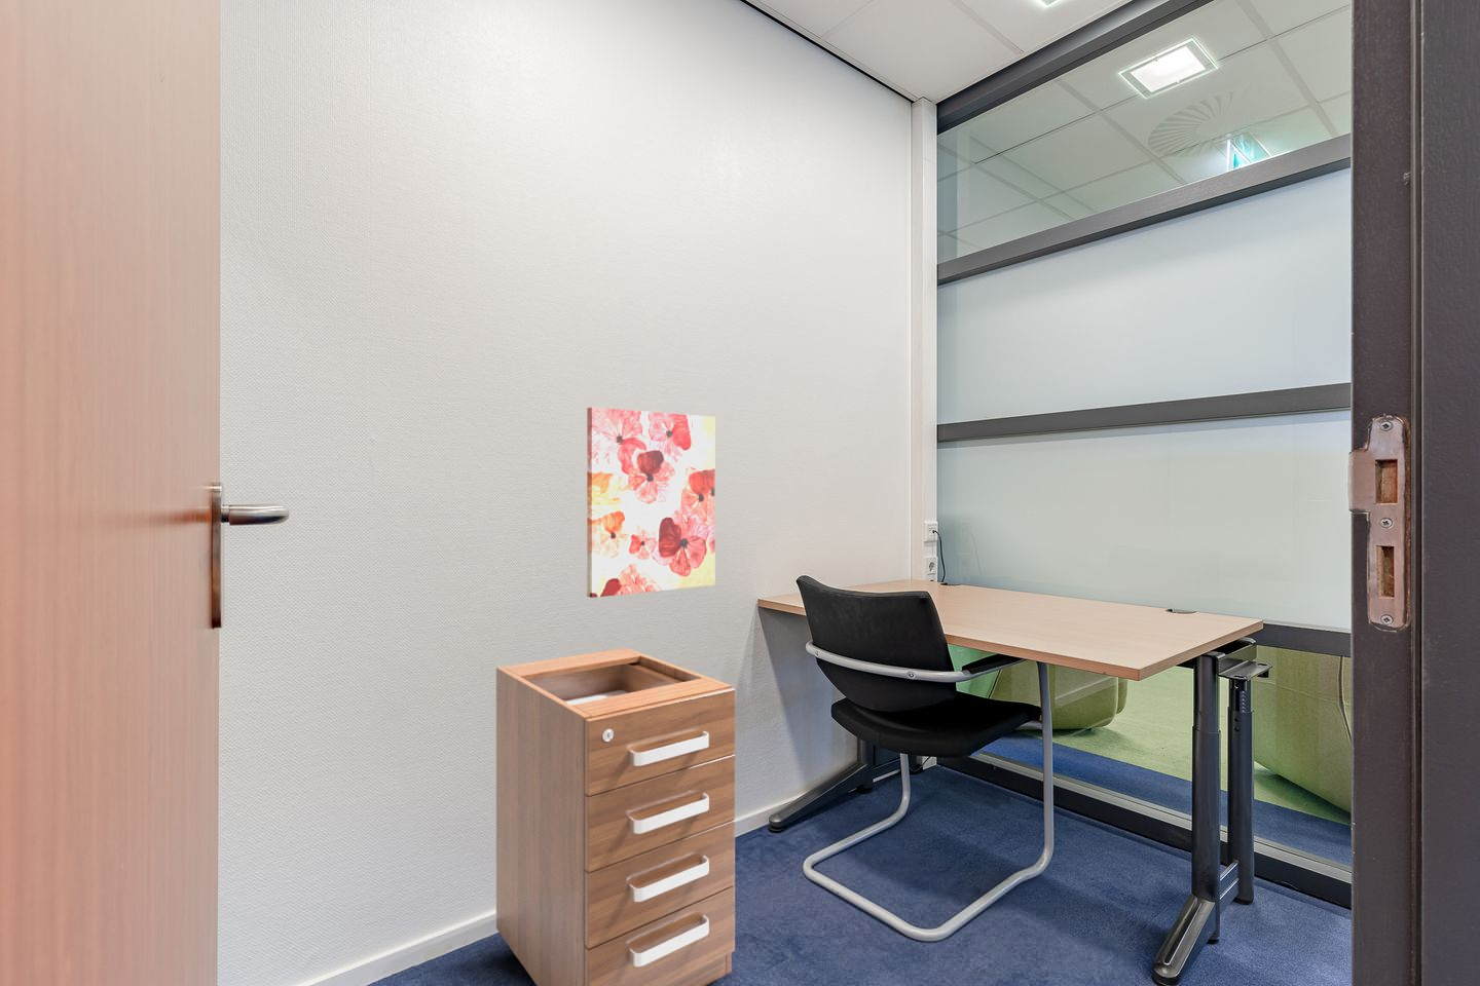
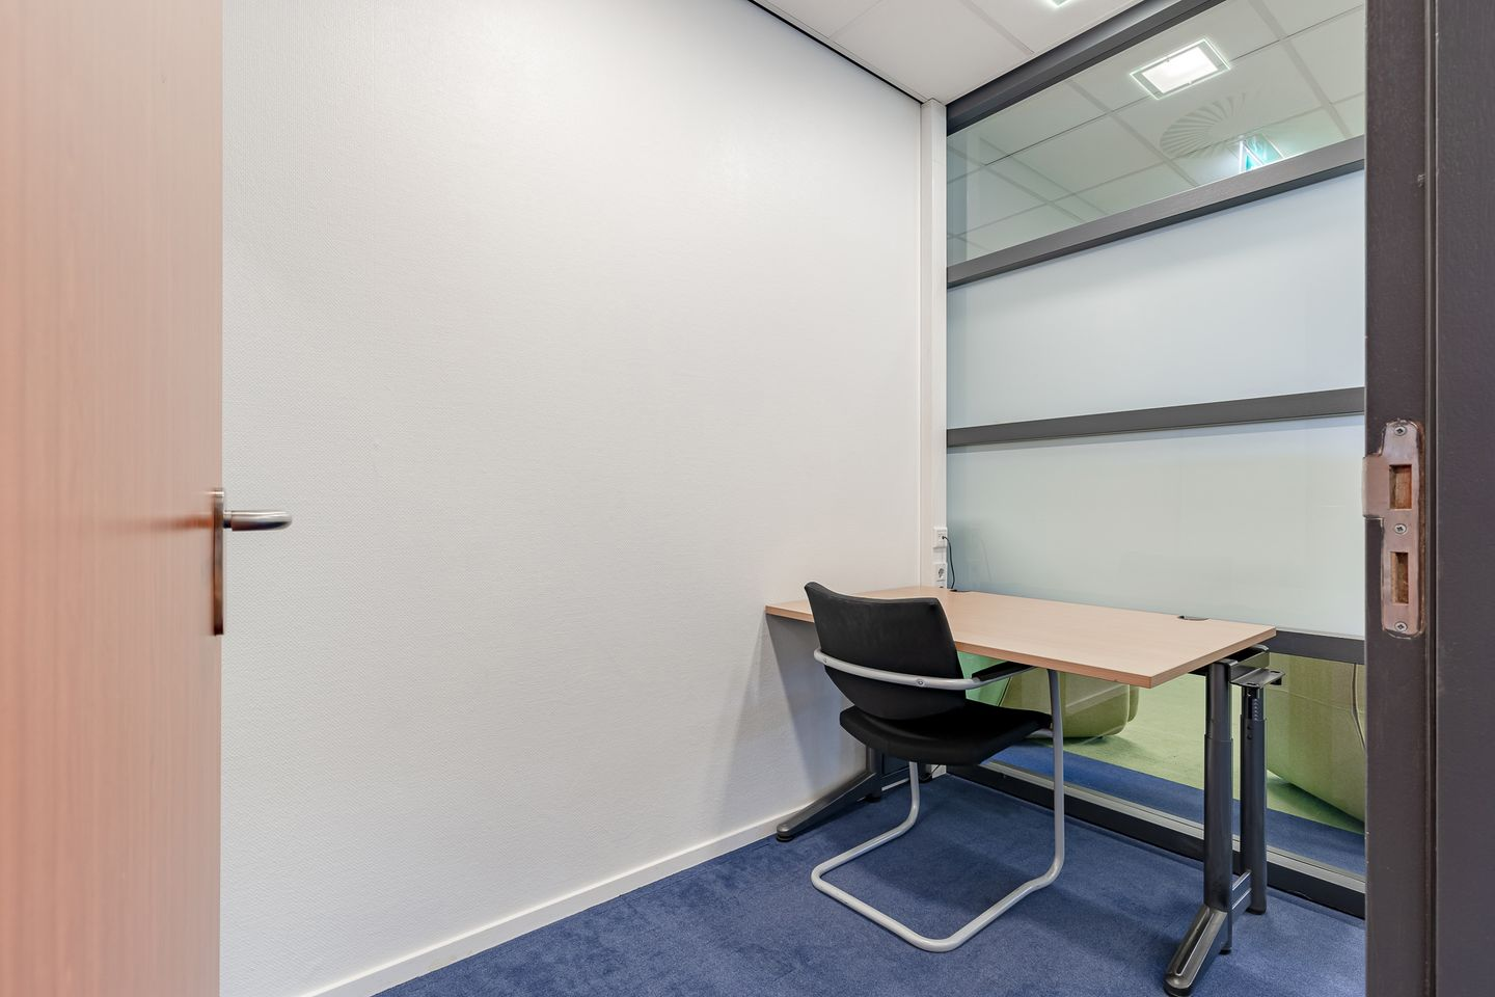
- wall art (654, 501)
- filing cabinet (612, 815)
